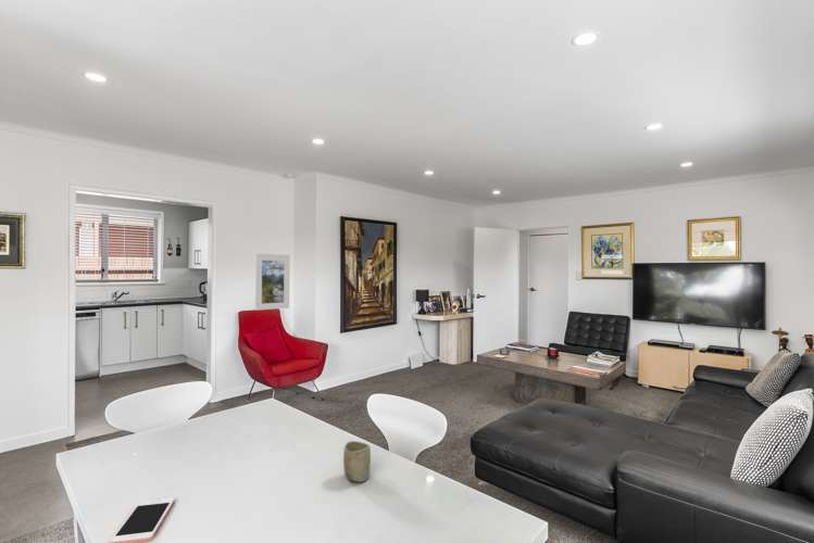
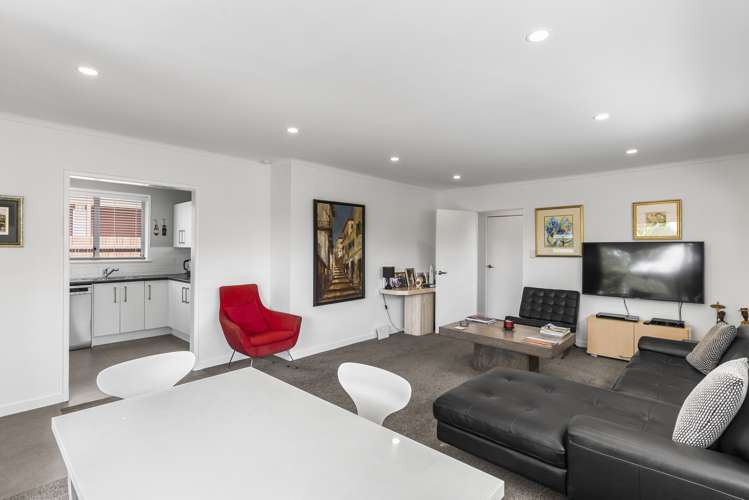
- cell phone (145, 519)
- cup (356, 460)
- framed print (273, 281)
